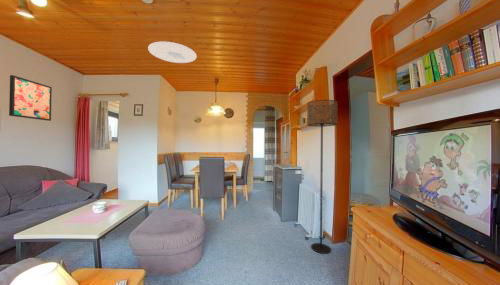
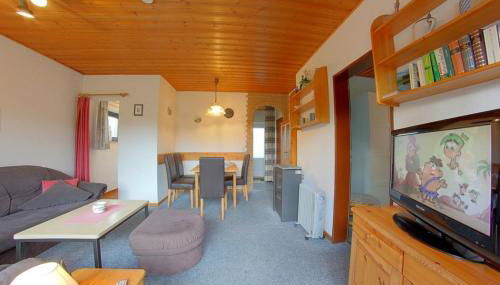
- floor lamp (321, 175)
- ceiling light (173, 51)
- wall art (32, 100)
